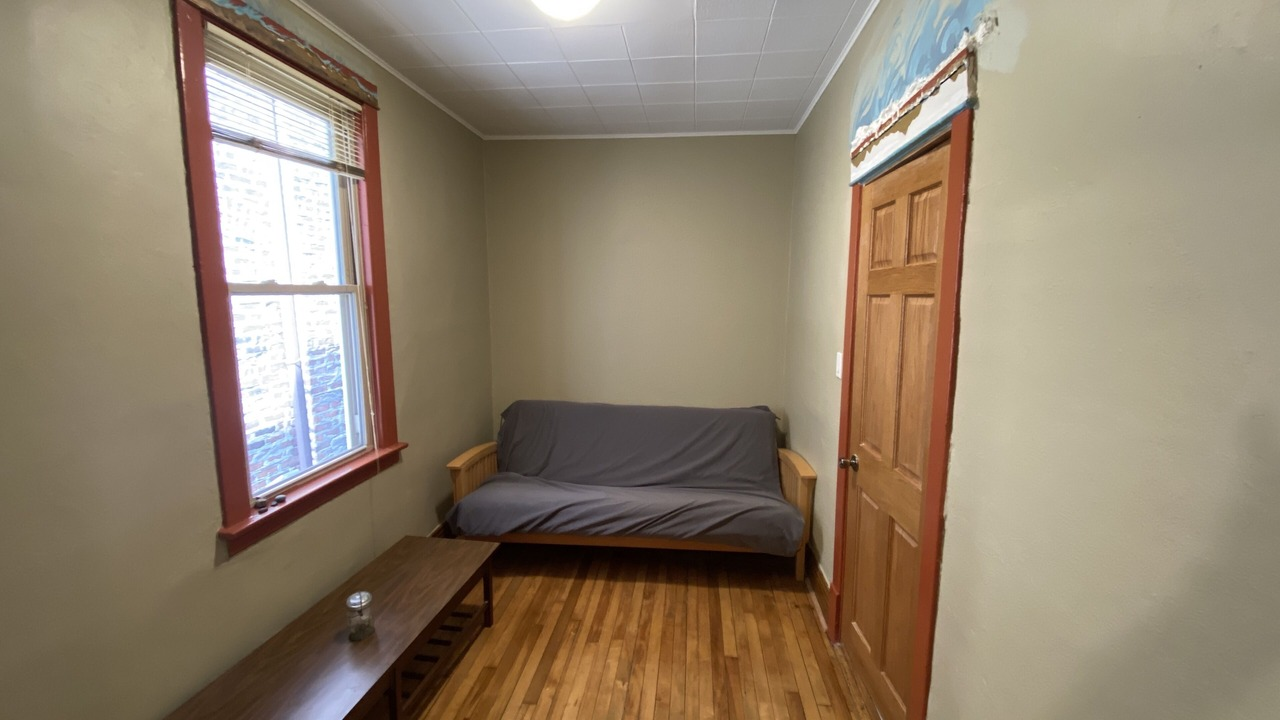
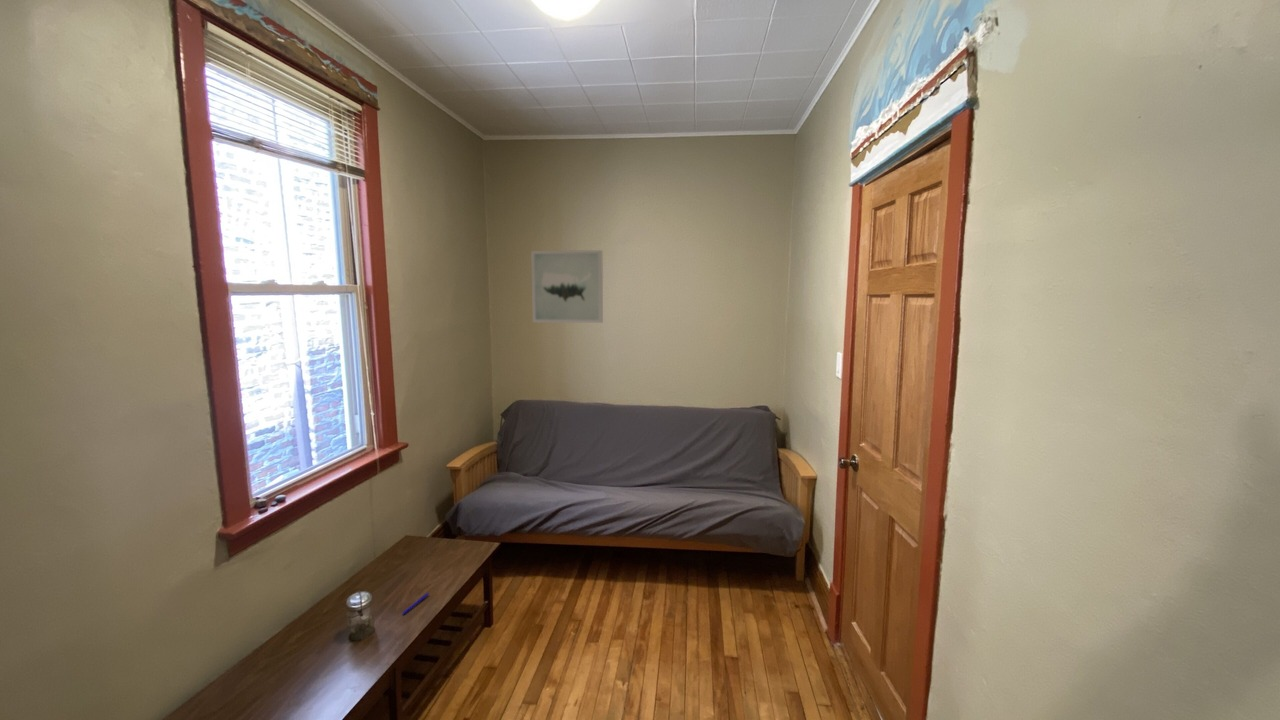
+ wall art (567, 287)
+ pen (415, 603)
